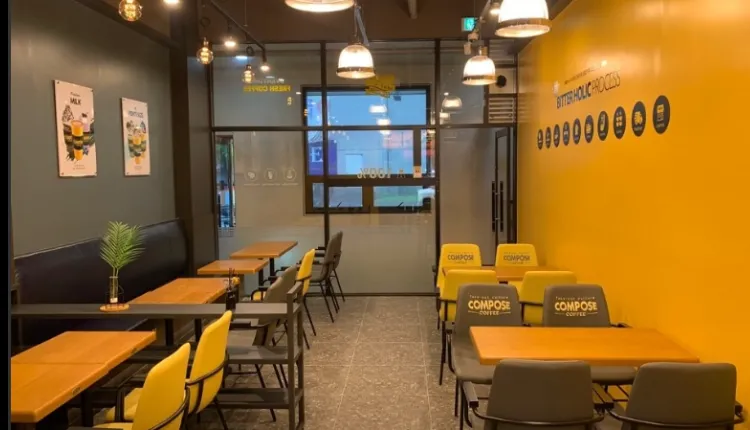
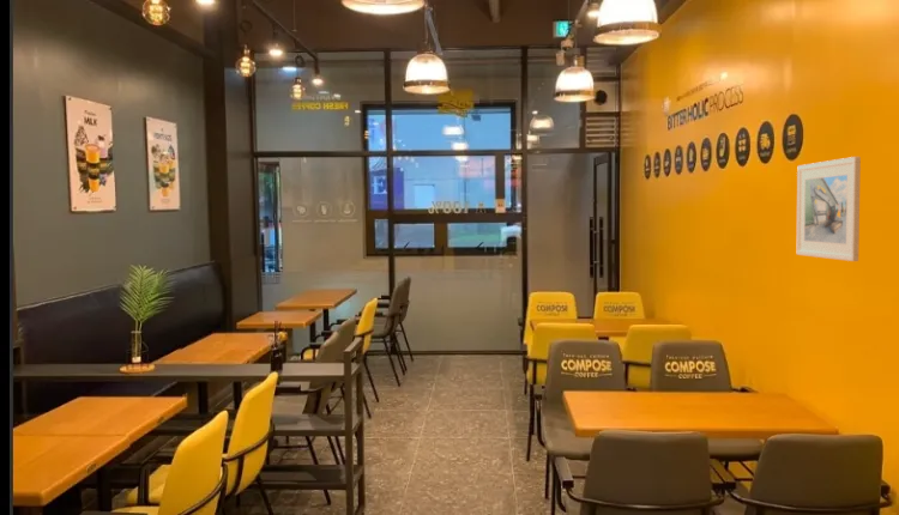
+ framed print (825, 210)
